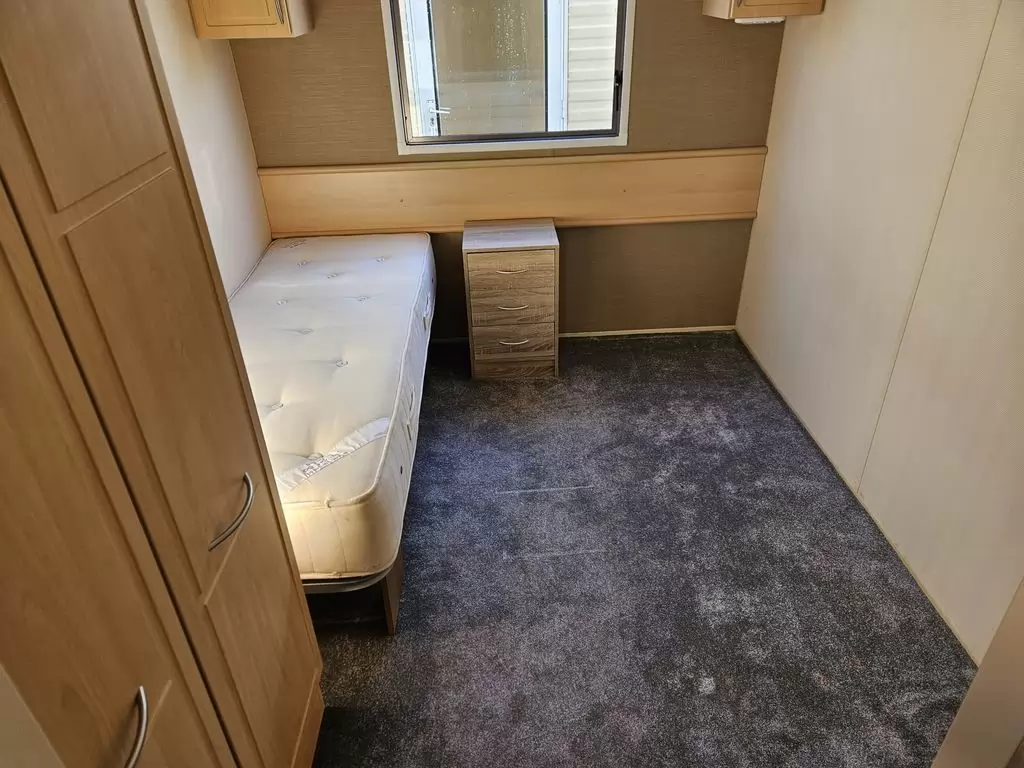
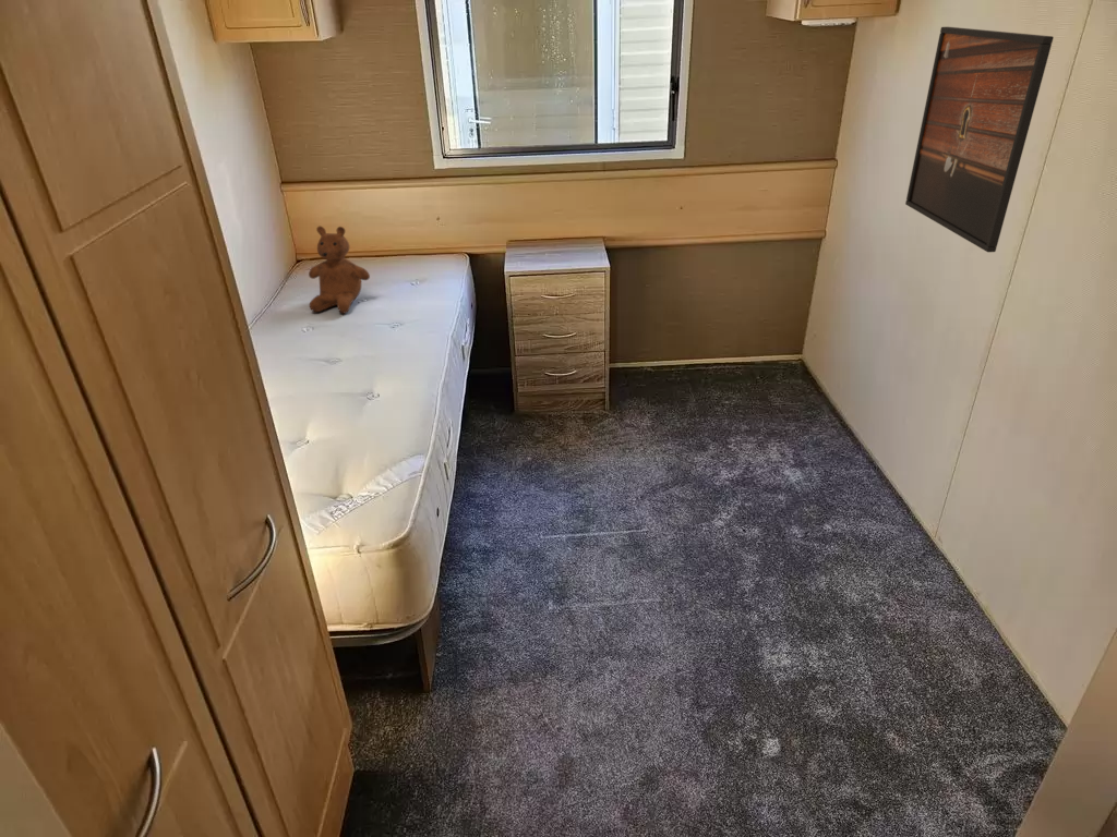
+ teddy bear (332, 268)
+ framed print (966, 134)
